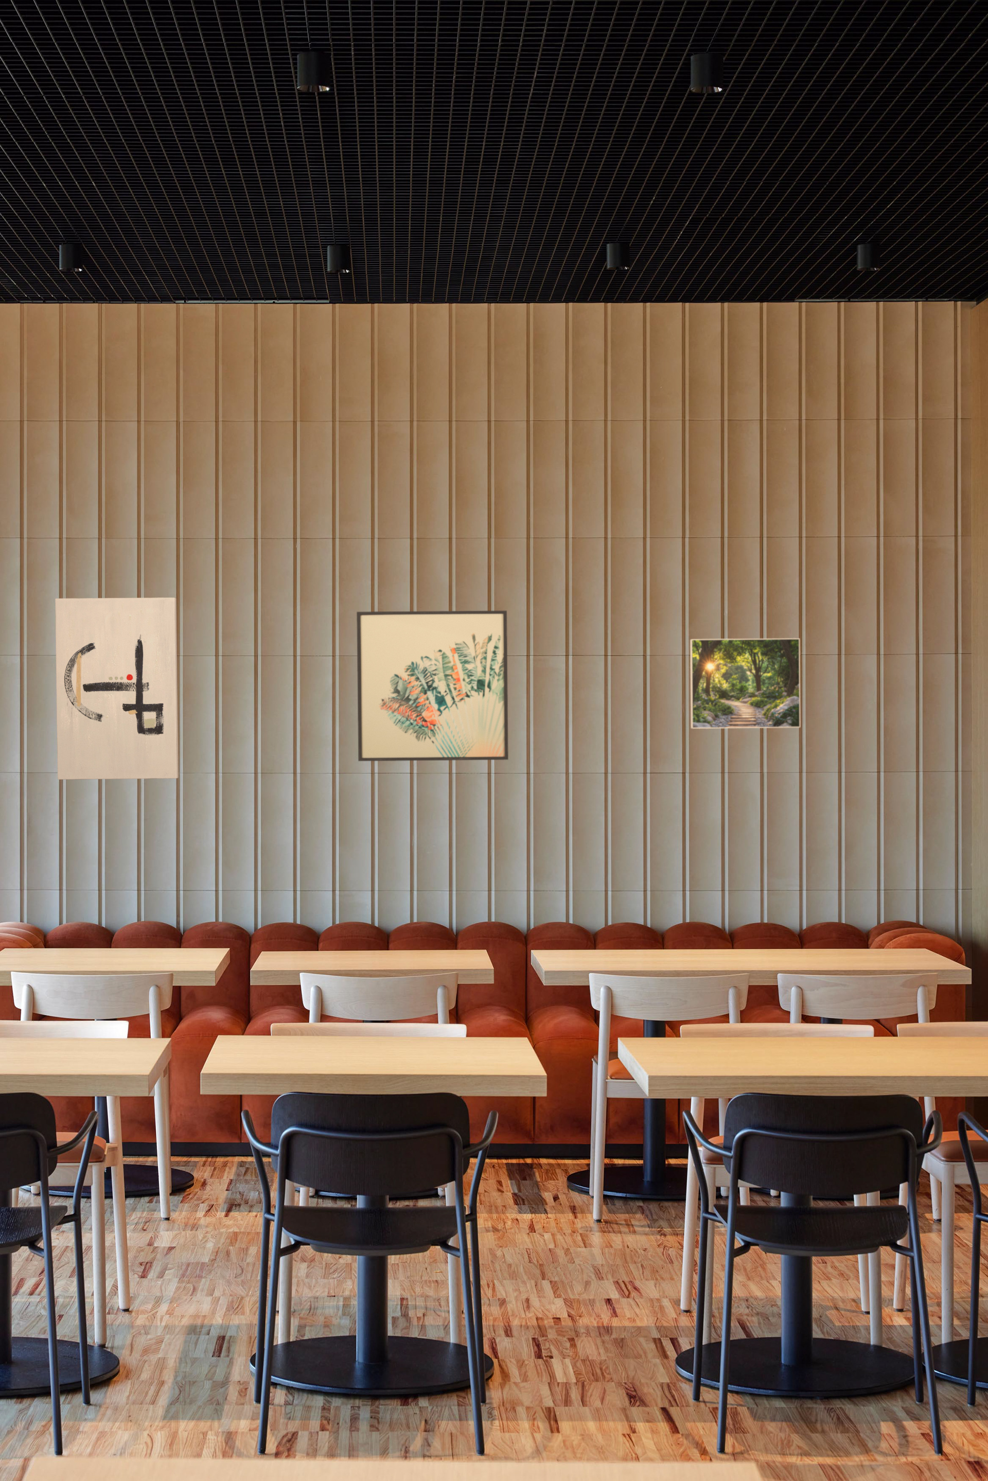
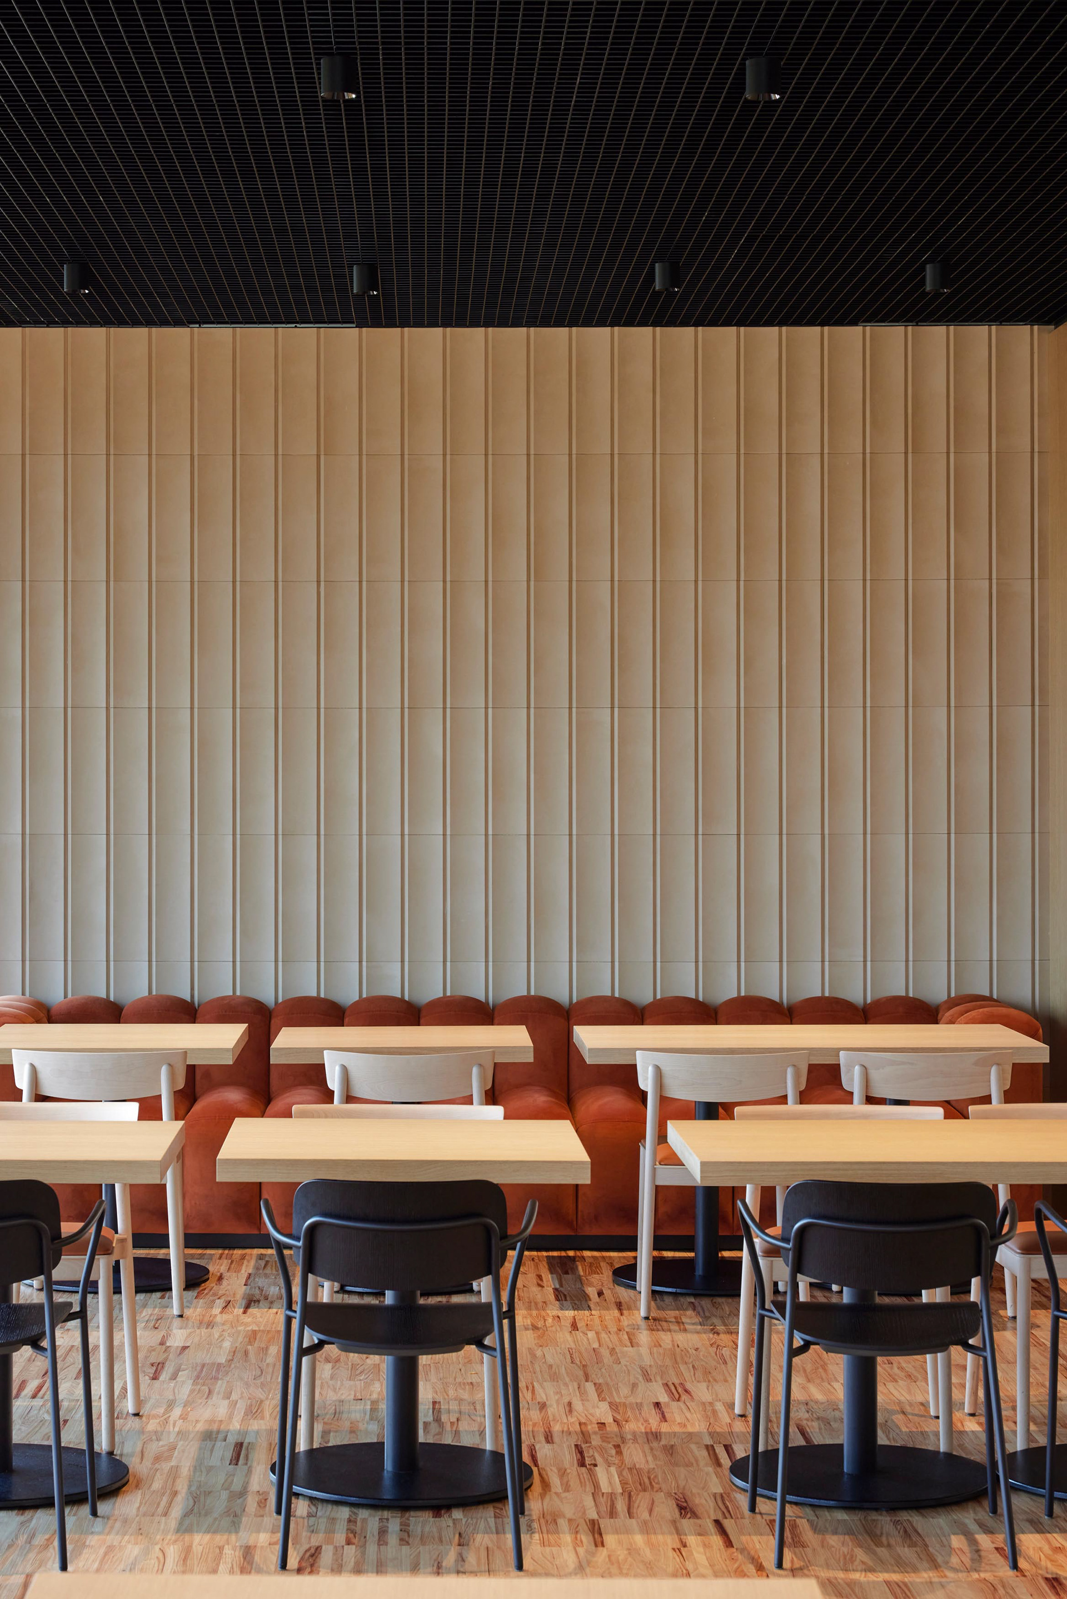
- wall art (432, 686)
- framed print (745, 684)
- wall art (117, 688)
